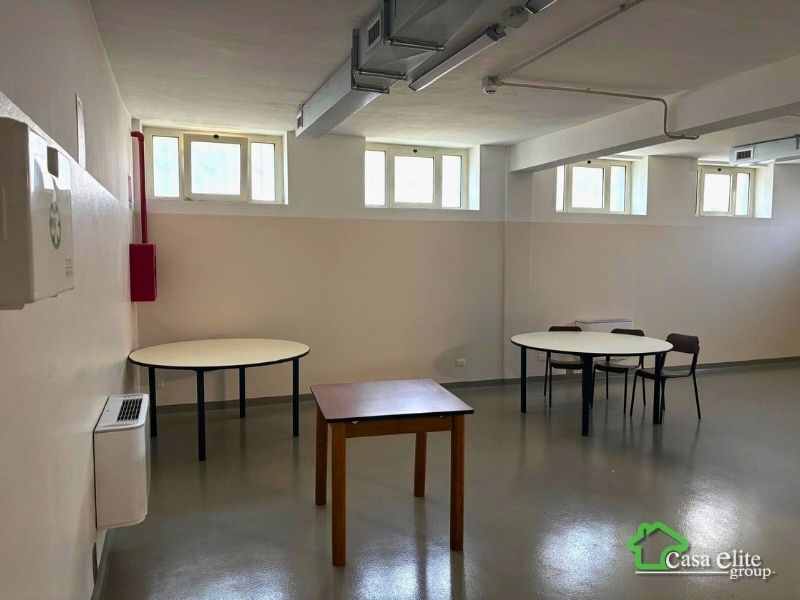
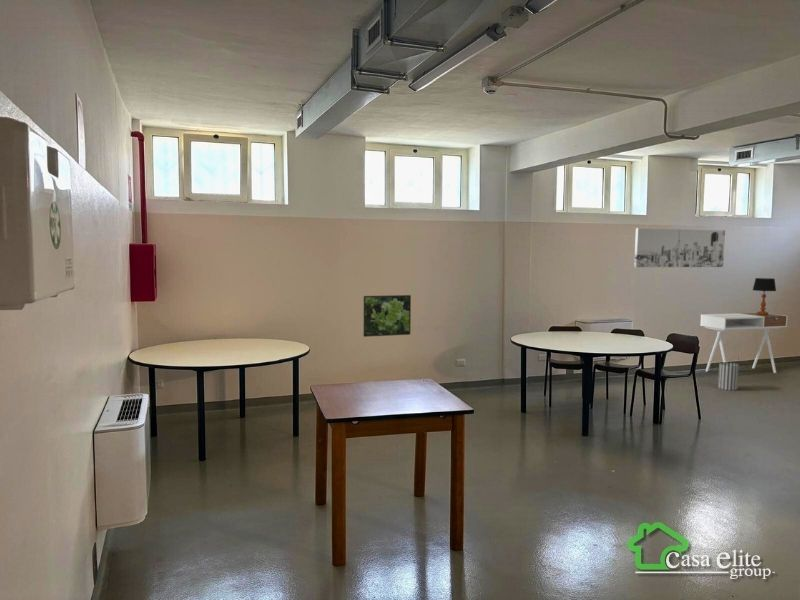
+ wastebasket (728, 376)
+ wall art (681, 248)
+ desk (742, 329)
+ table lamp (763, 296)
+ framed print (387, 315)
